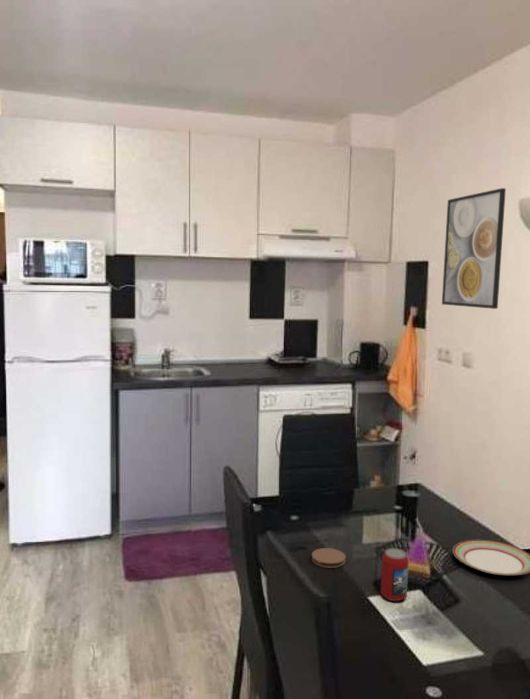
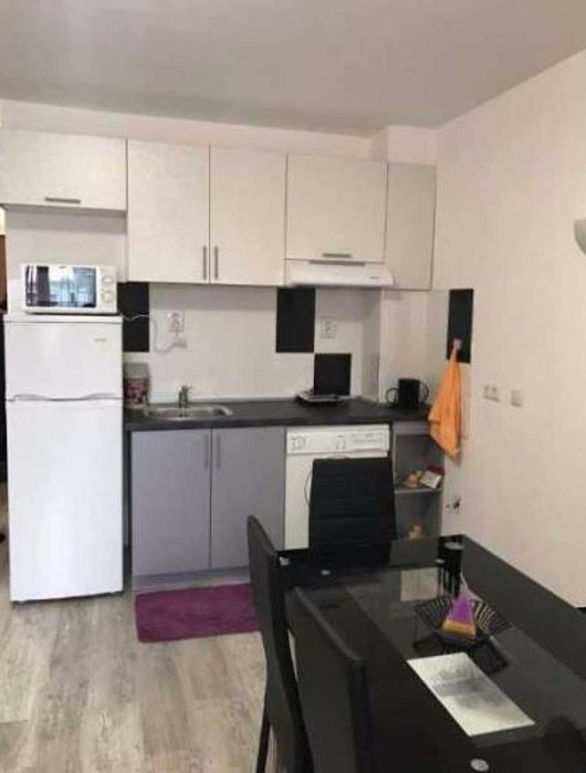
- plate (493, 559)
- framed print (471, 251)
- beverage can (394, 574)
- coaster (328, 557)
